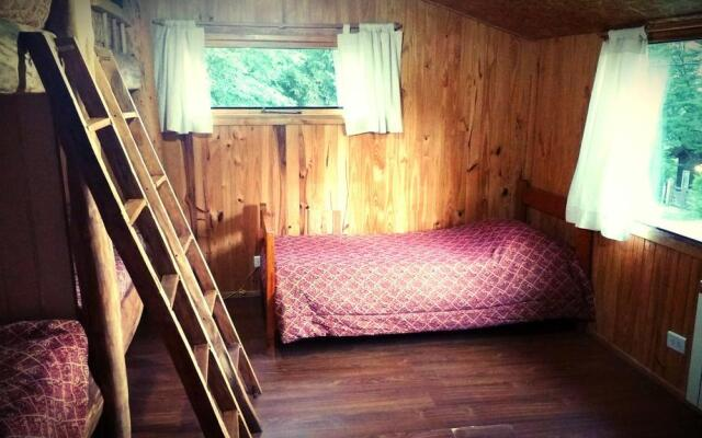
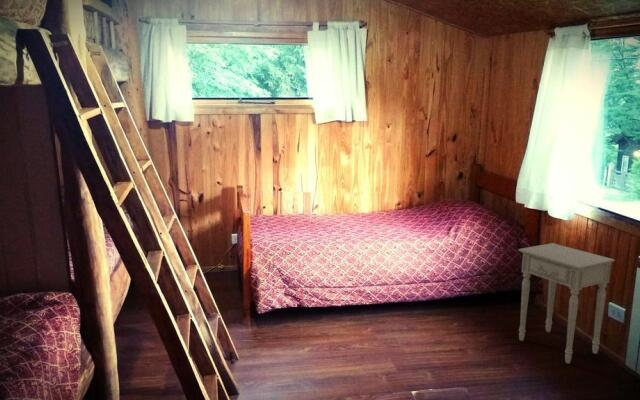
+ nightstand (553, 301)
